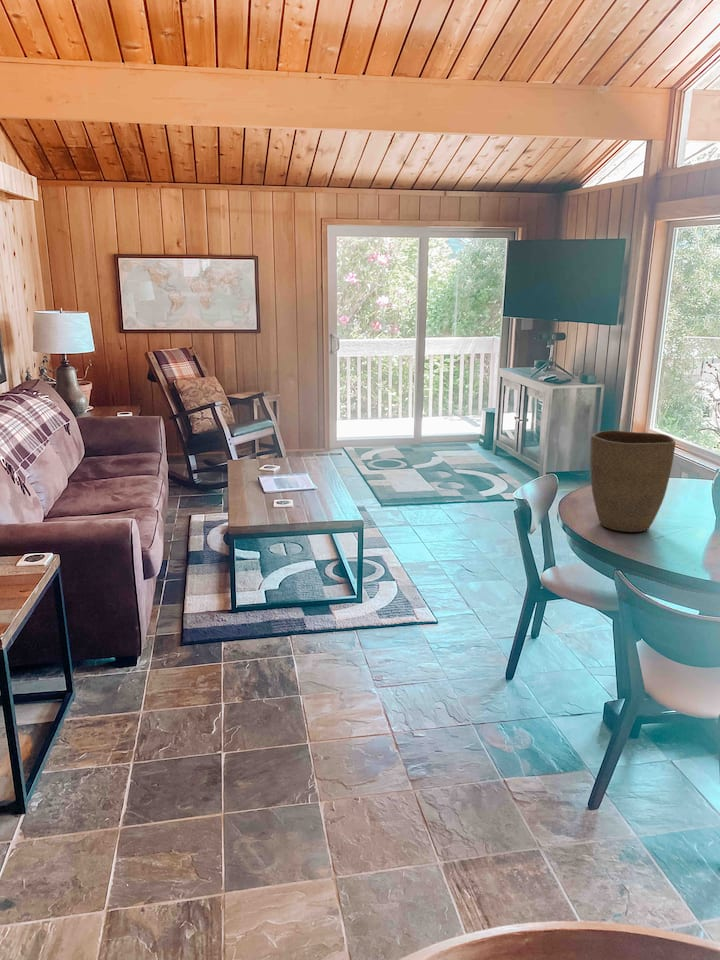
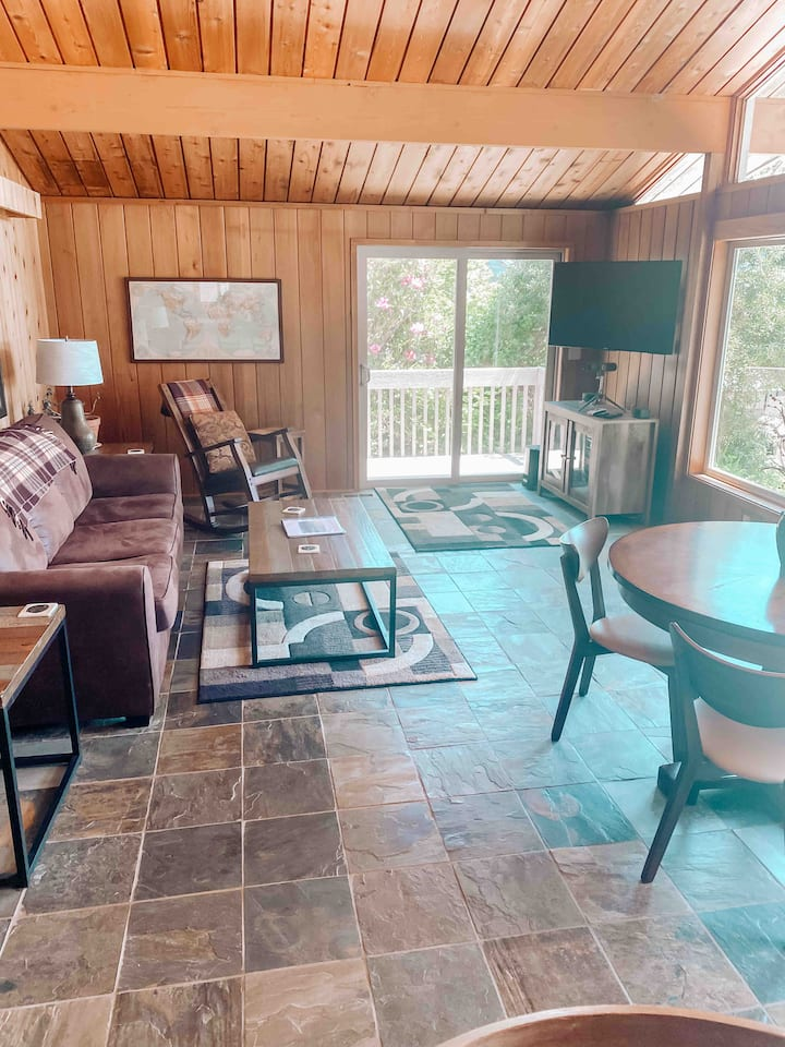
- vase (628, 480)
